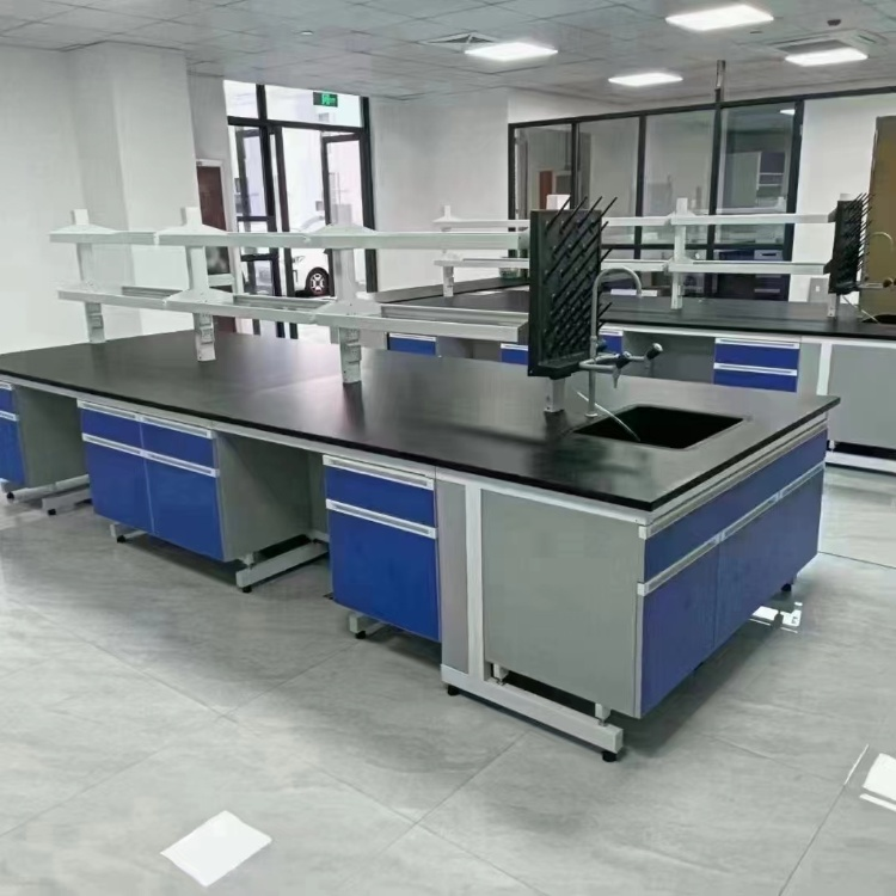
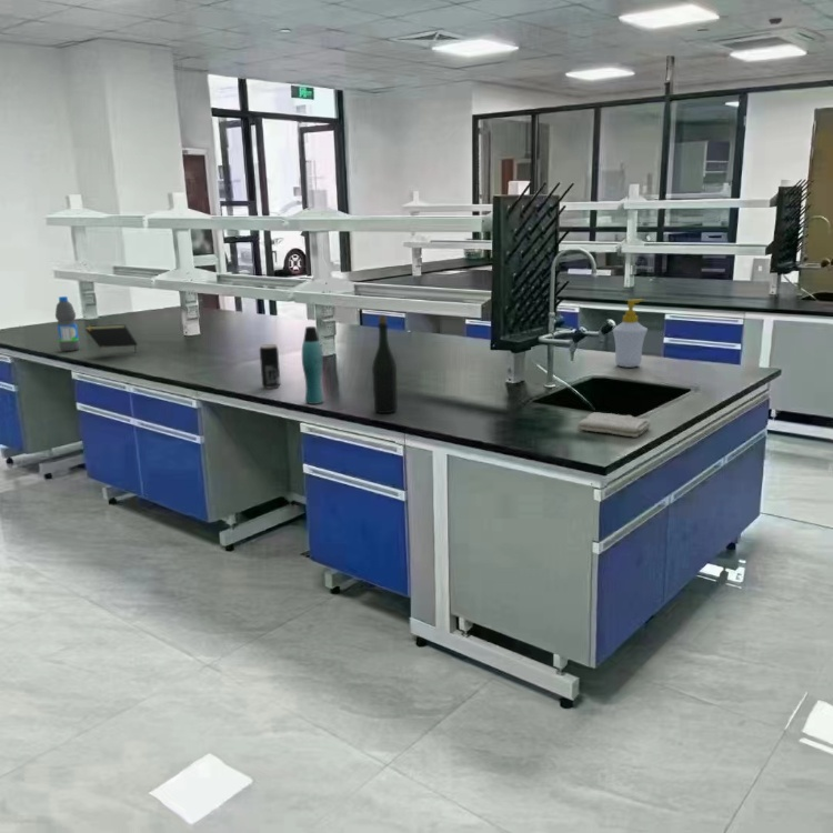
+ soap bottle (629, 332)
+ beverage can (270, 365)
+ washcloth (613, 423)
+ water bottle (67, 323)
+ bottle (383, 363)
+ bottle (312, 364)
+ notepad (112, 339)
